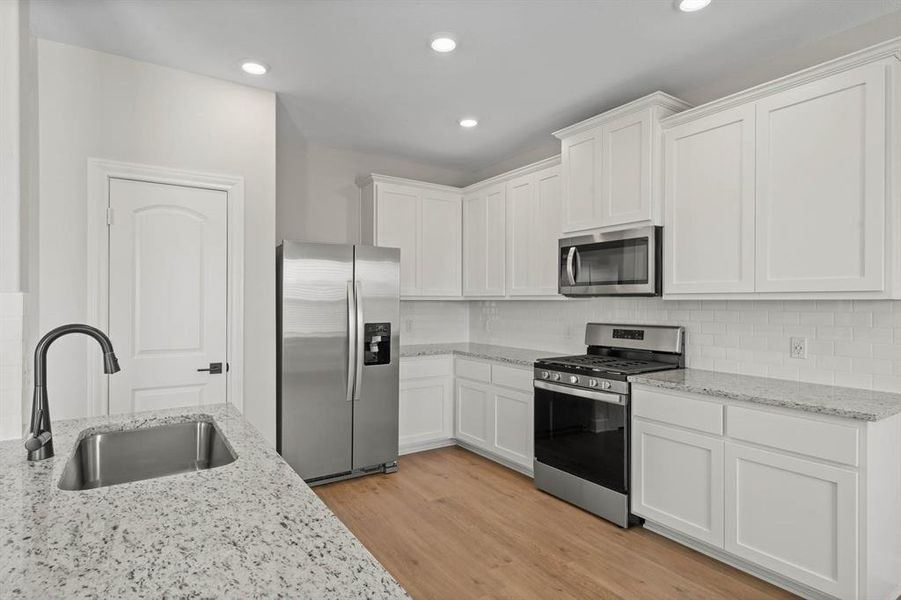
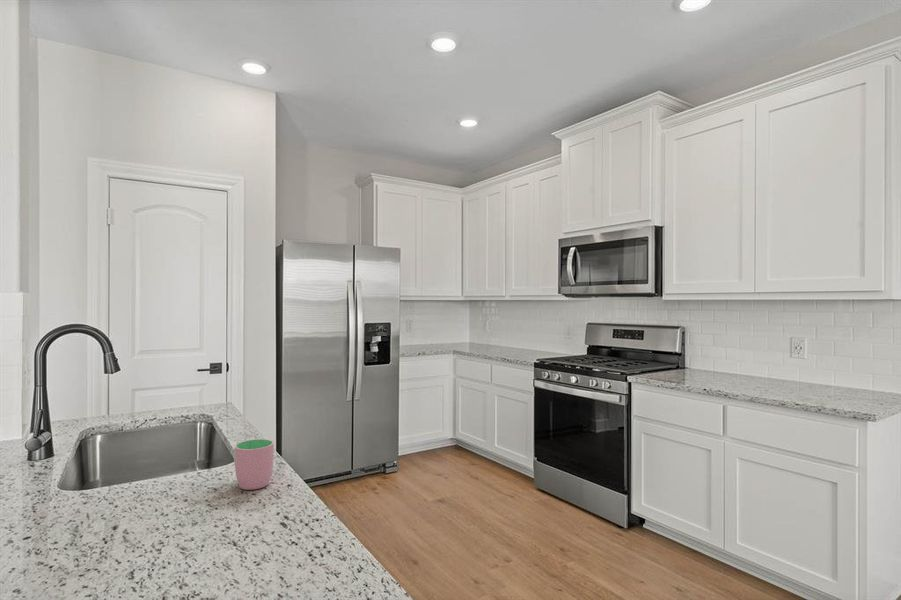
+ cup (250, 463)
